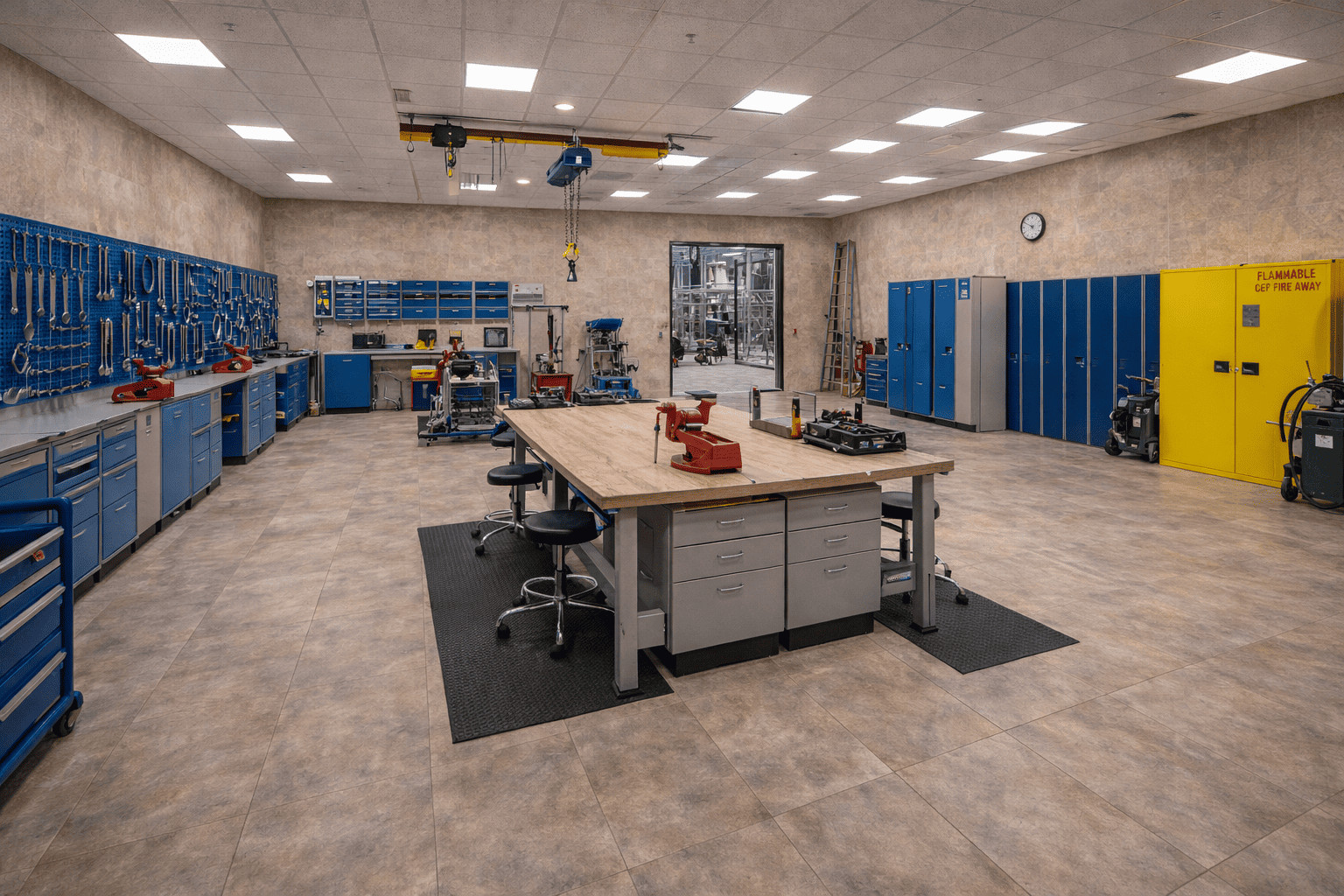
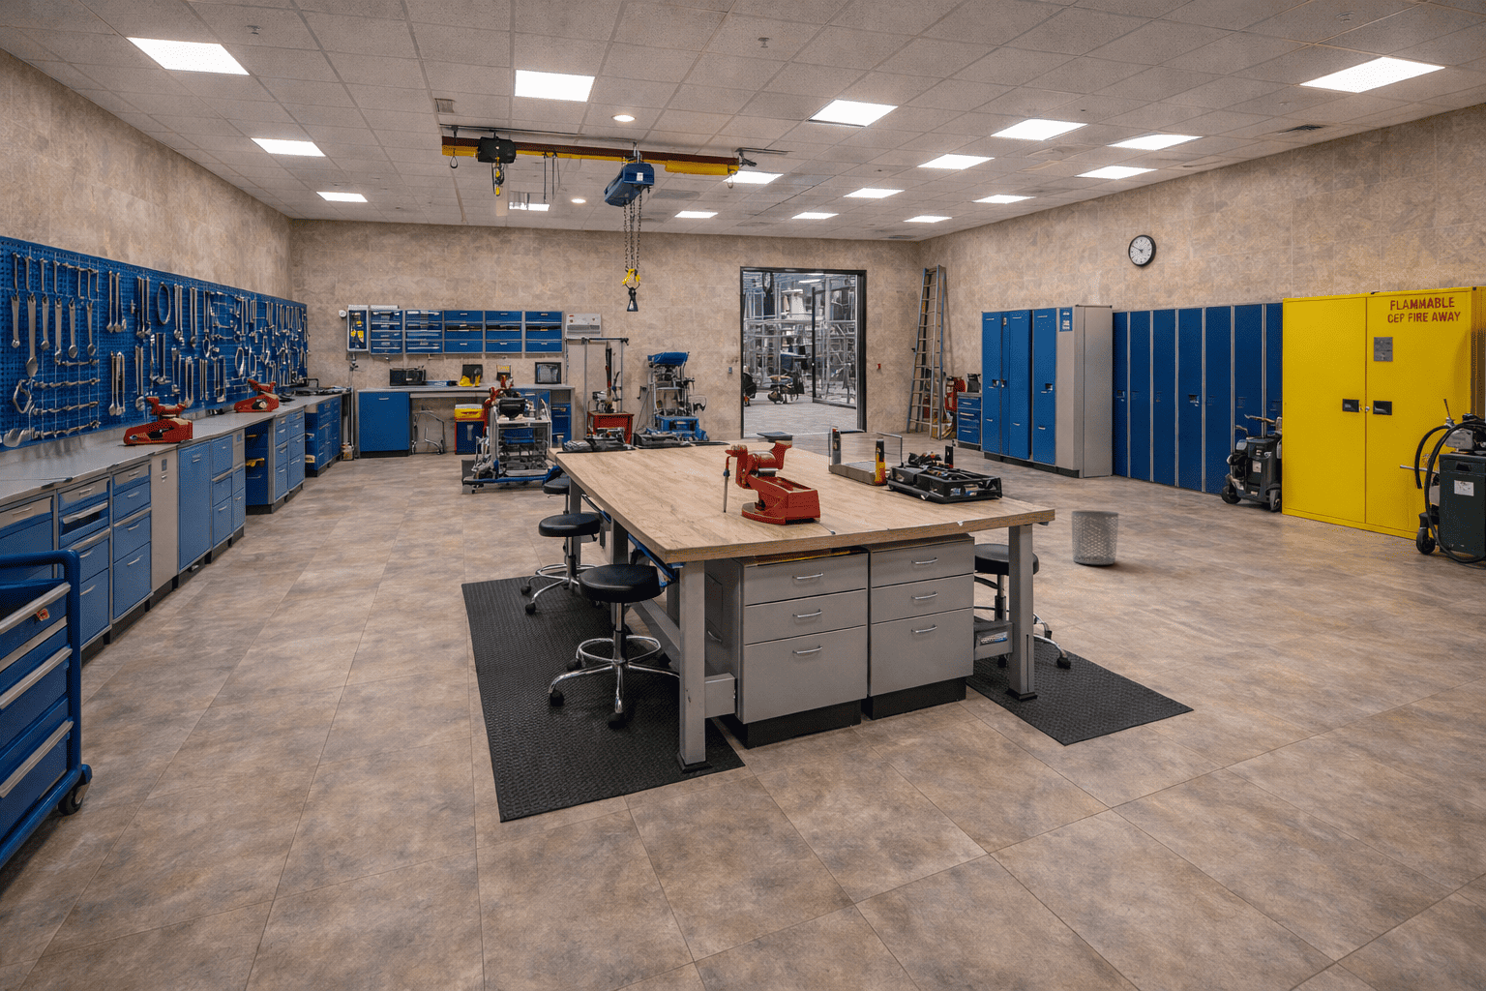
+ waste bin (1095, 538)
